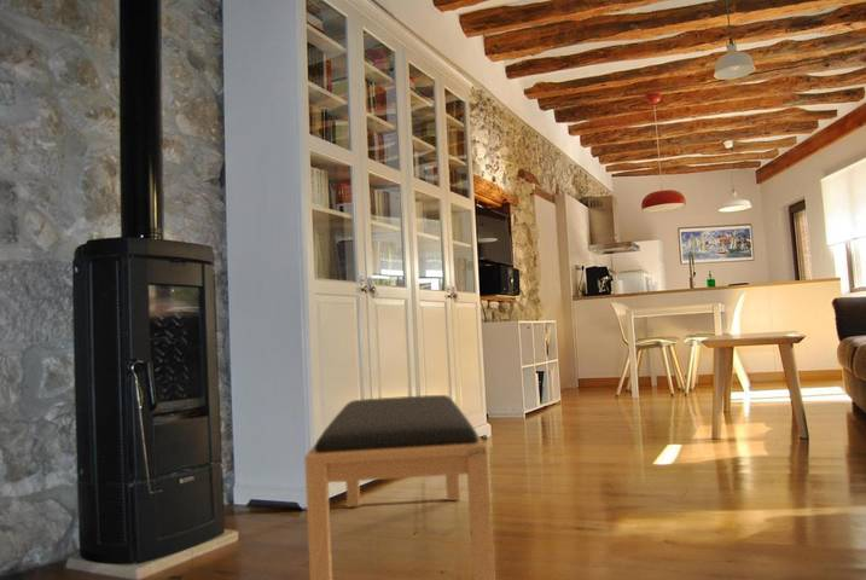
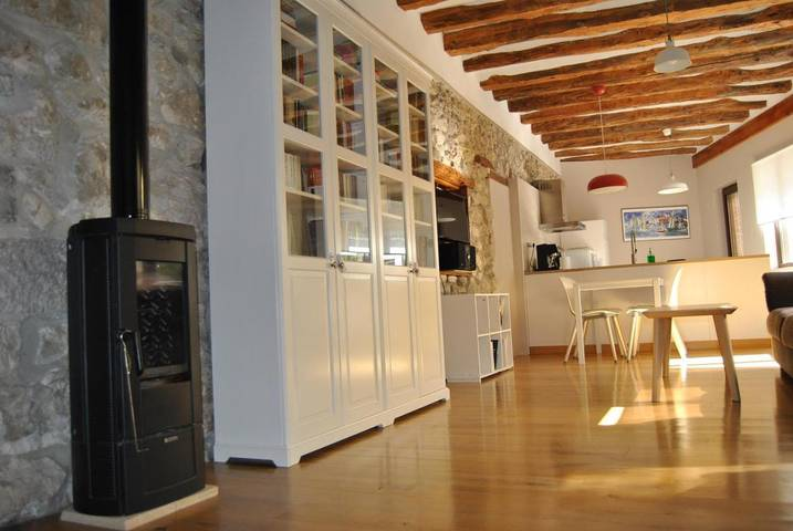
- bench (400, 474)
